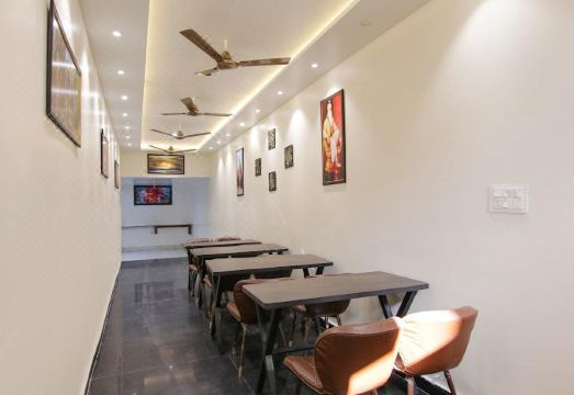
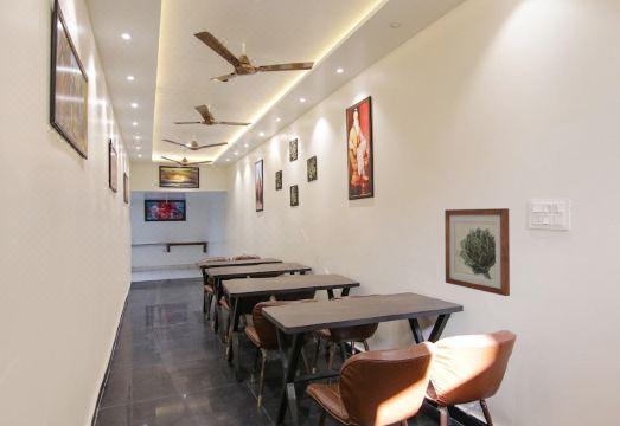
+ wall art (474, 248)
